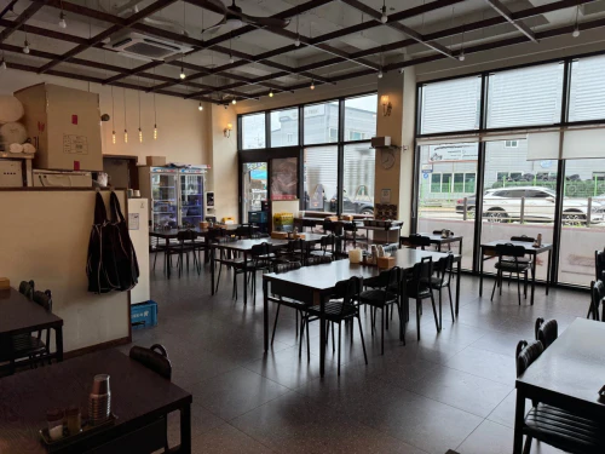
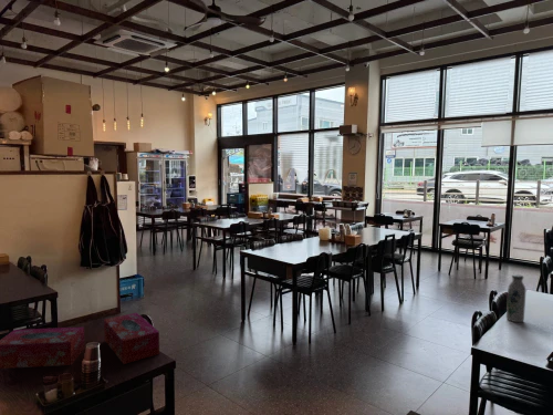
+ tissue box (42, 346)
+ water bottle (515, 298)
+ tissue box (131, 335)
